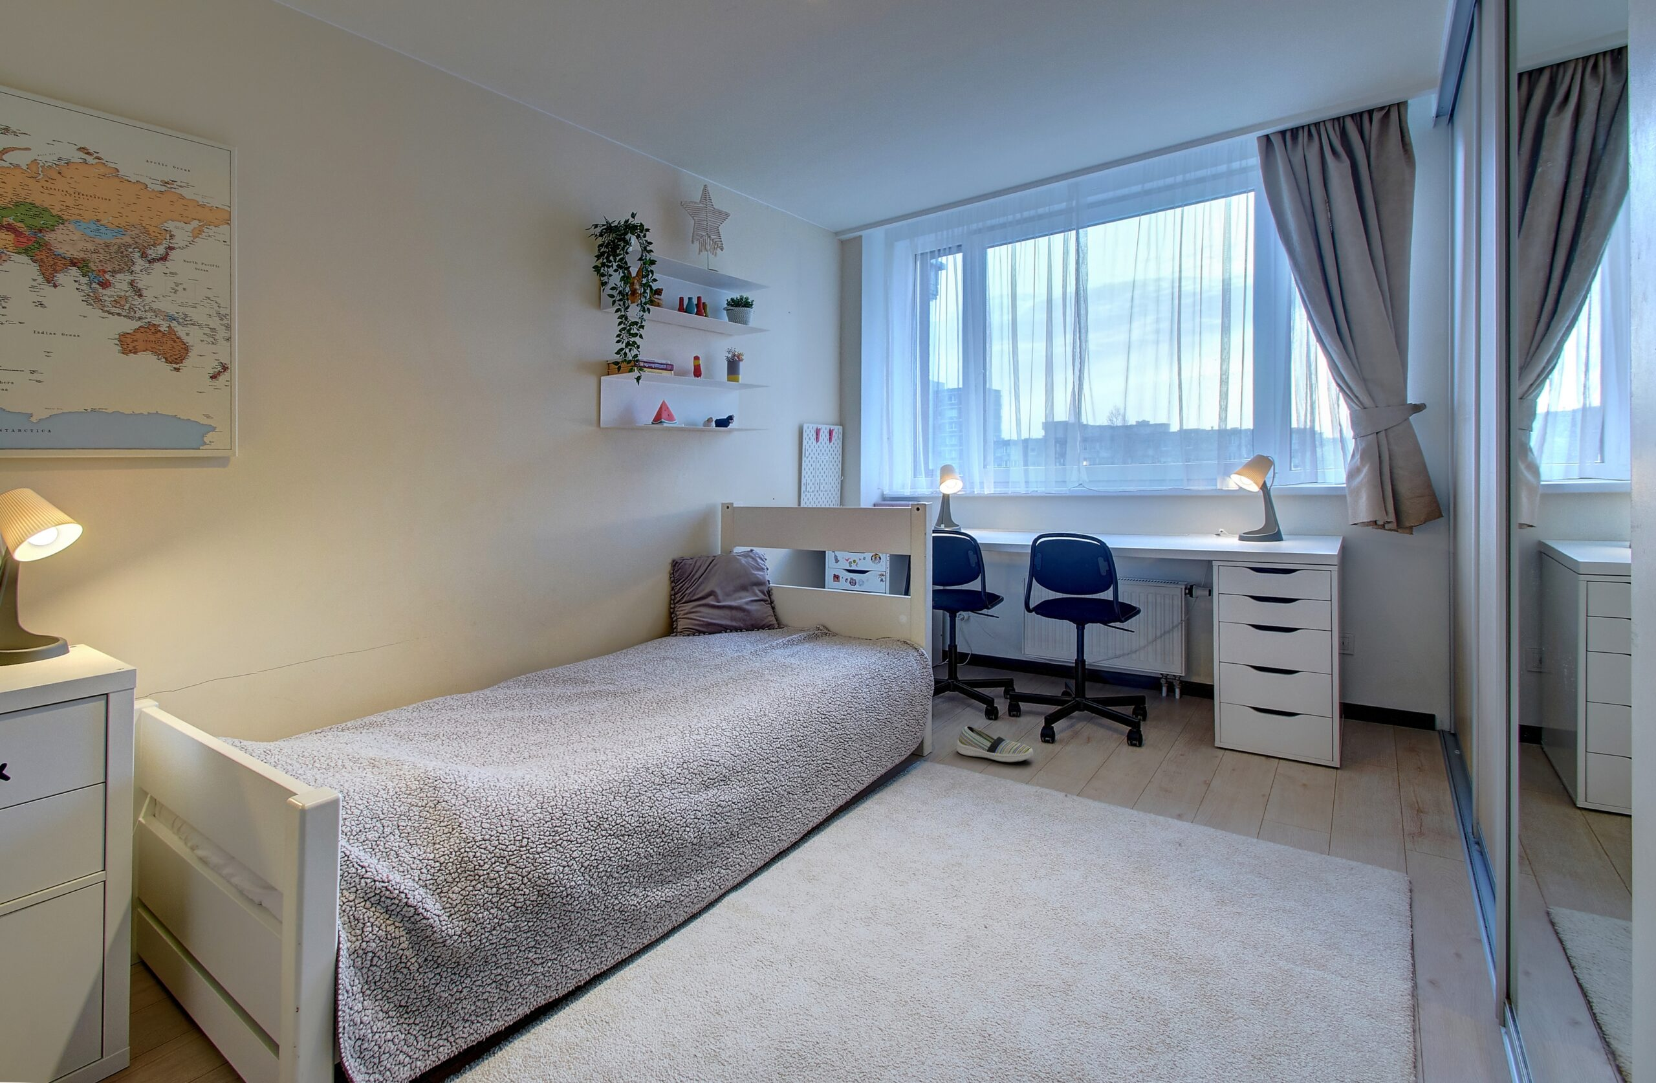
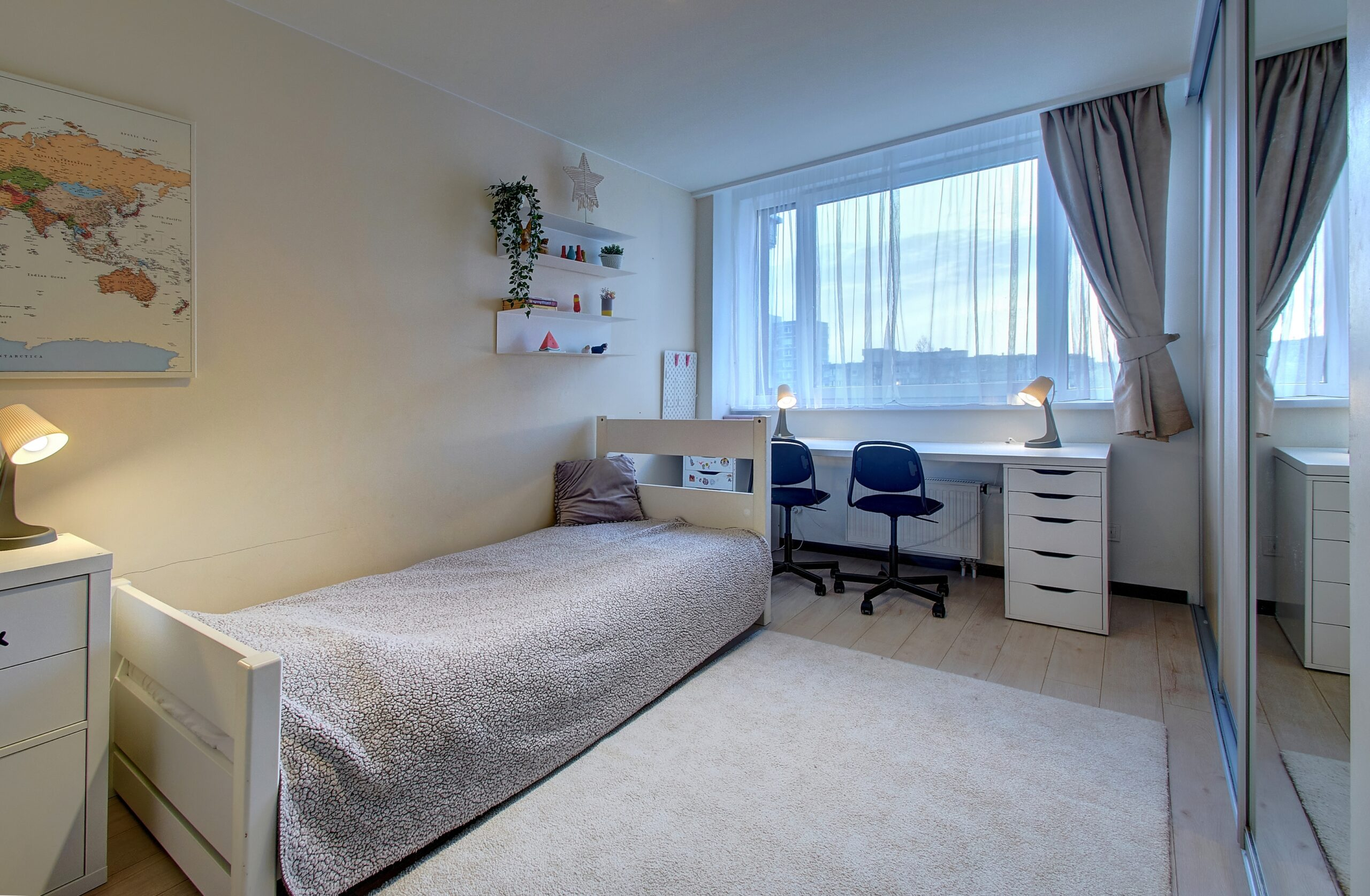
- shoe (994, 743)
